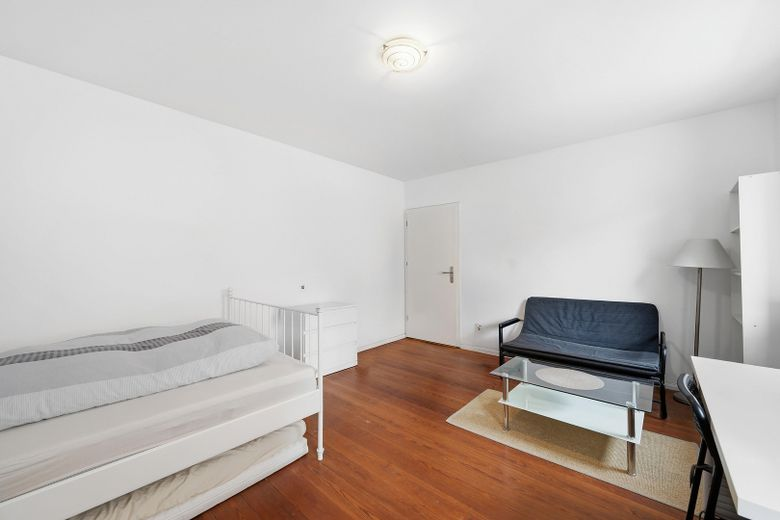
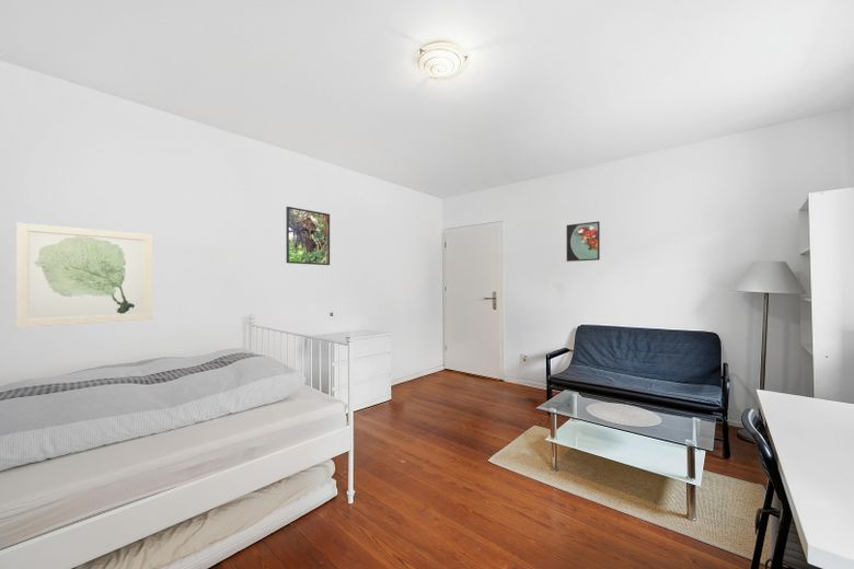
+ wall art (91, 276)
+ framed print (309, 236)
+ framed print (582, 242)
